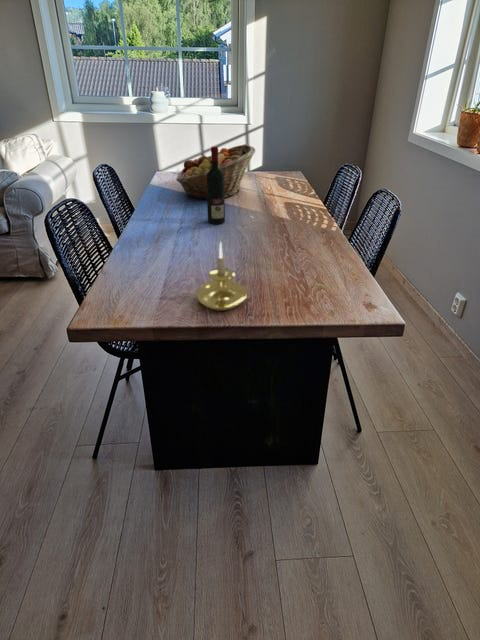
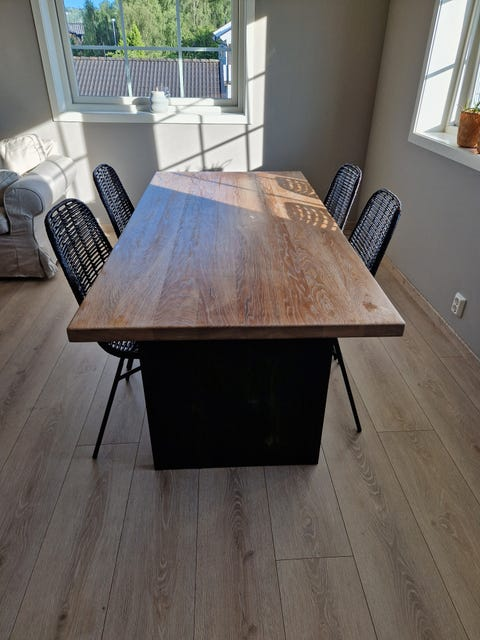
- candle holder (220, 273)
- alcohol (215, 185)
- fruit basket (218, 167)
